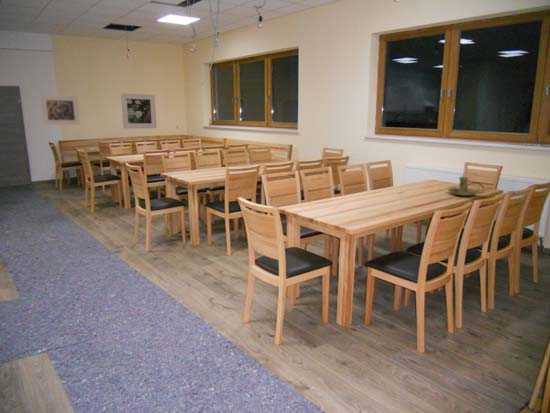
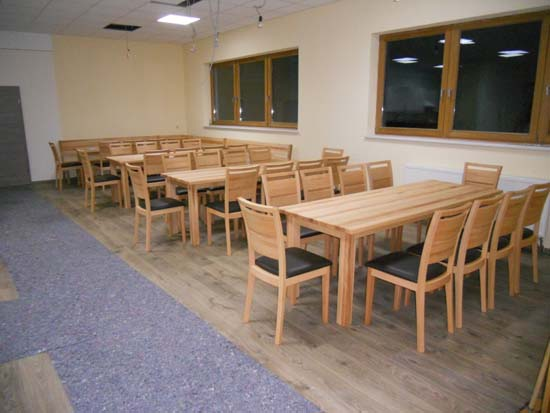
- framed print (60, 110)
- candle holder (466, 186)
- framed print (139, 111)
